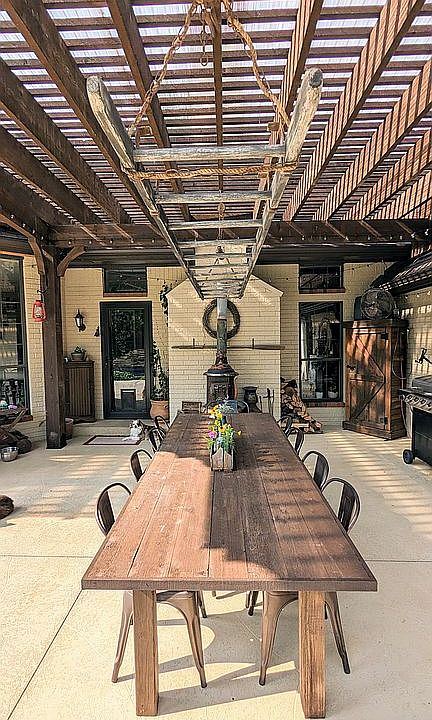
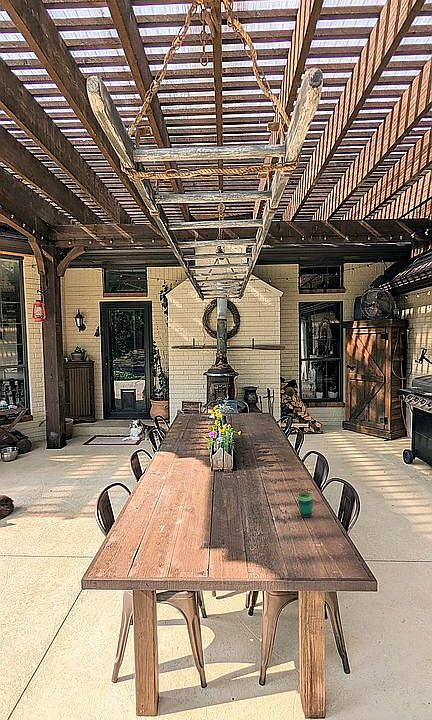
+ cup (305, 505)
